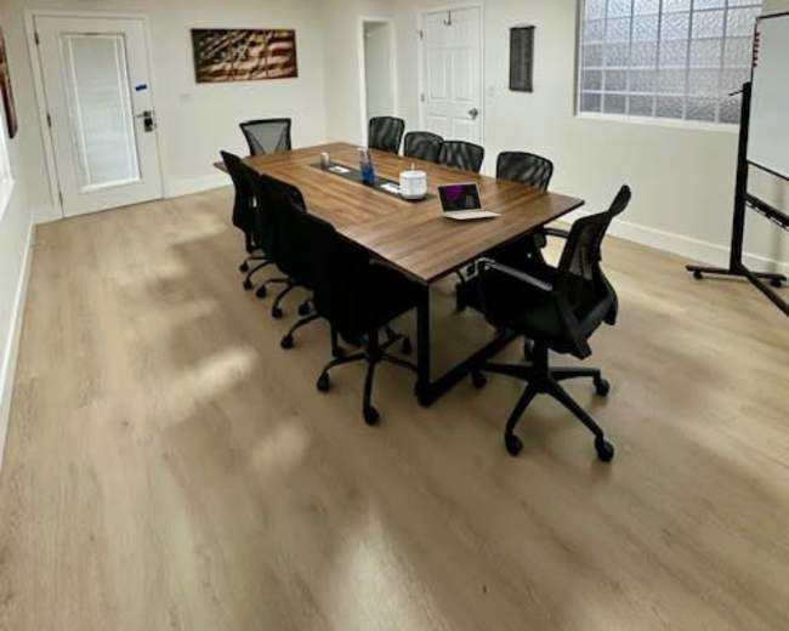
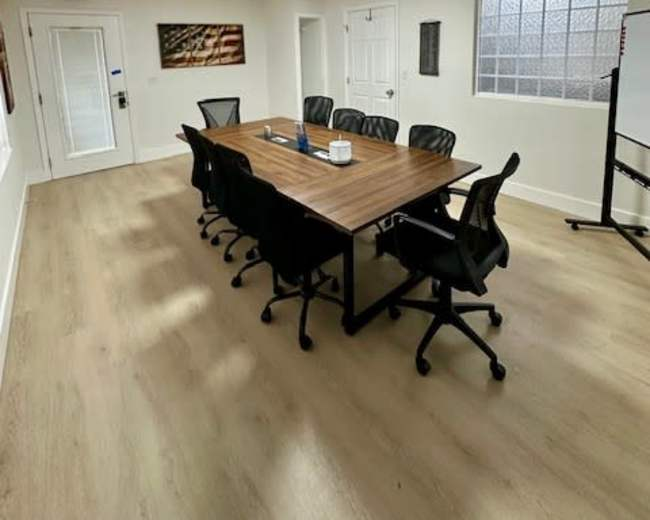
- laptop (467, 198)
